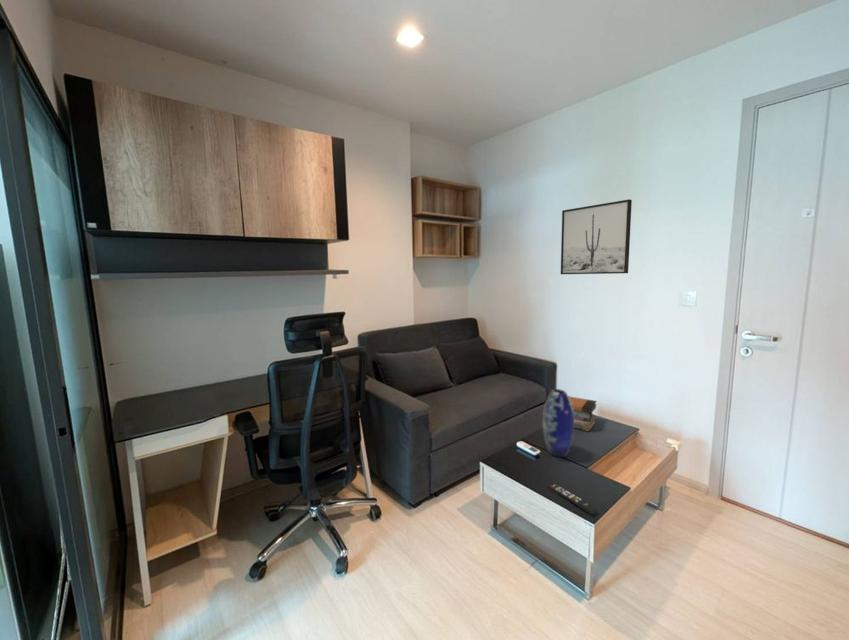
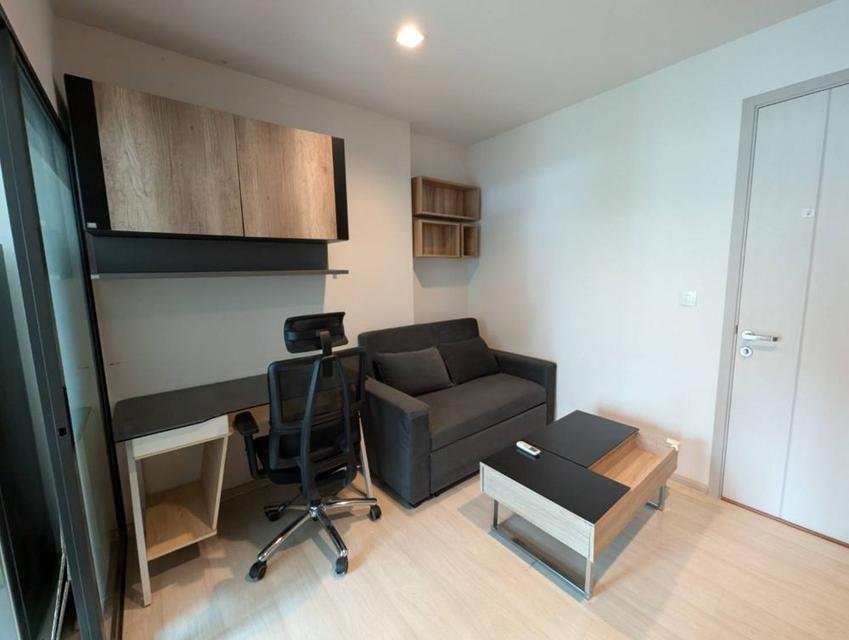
- wall art (593, 240)
- remote control (571, 497)
- book stack (573, 411)
- vase (558, 422)
